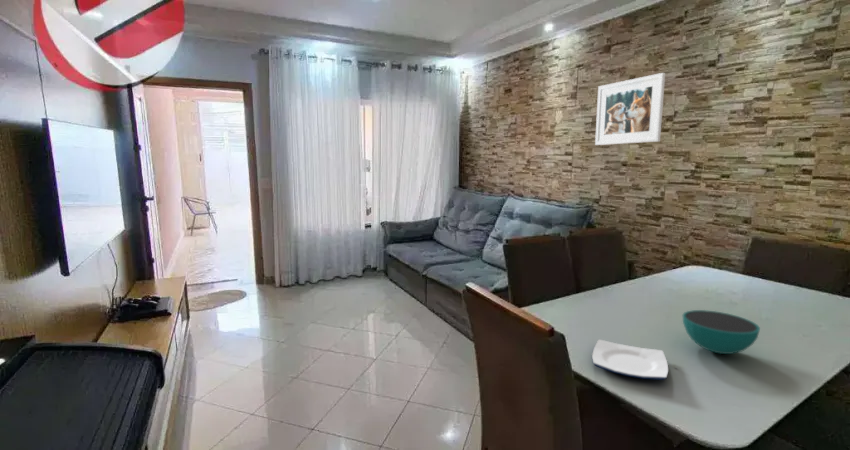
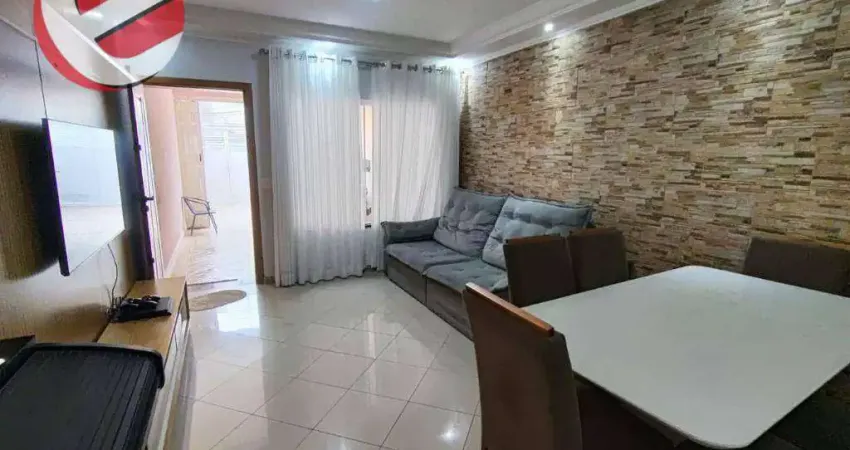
- plate (628, 360)
- bowl (718, 336)
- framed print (627, 112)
